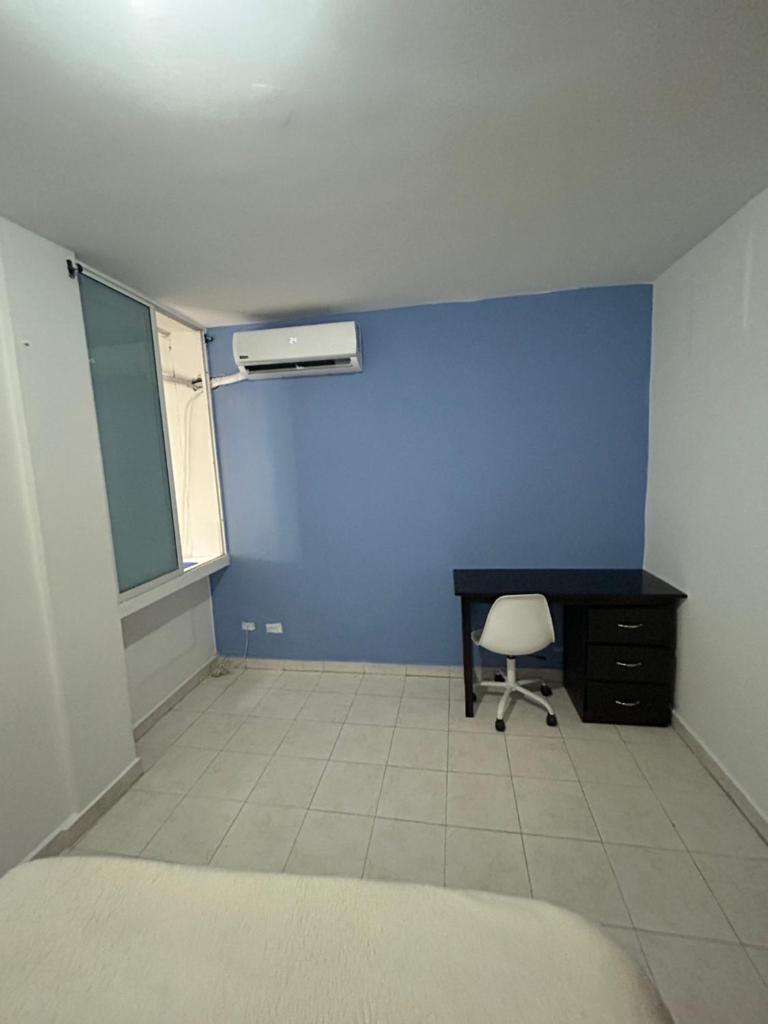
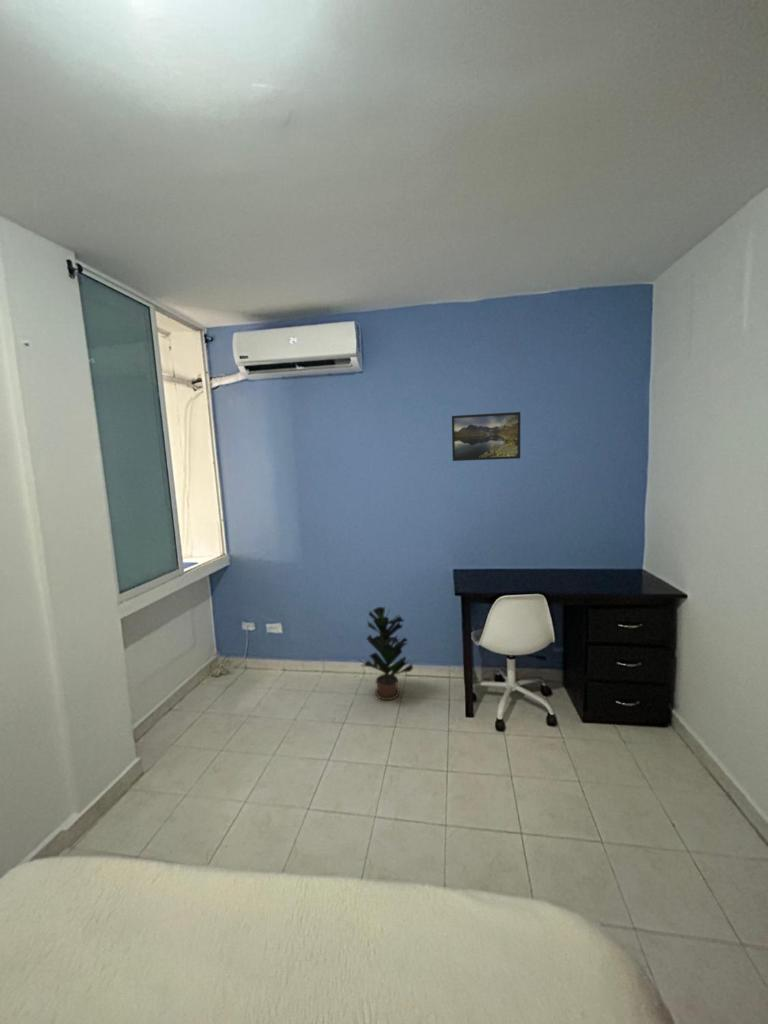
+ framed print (485, 437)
+ potted plant (386, 651)
